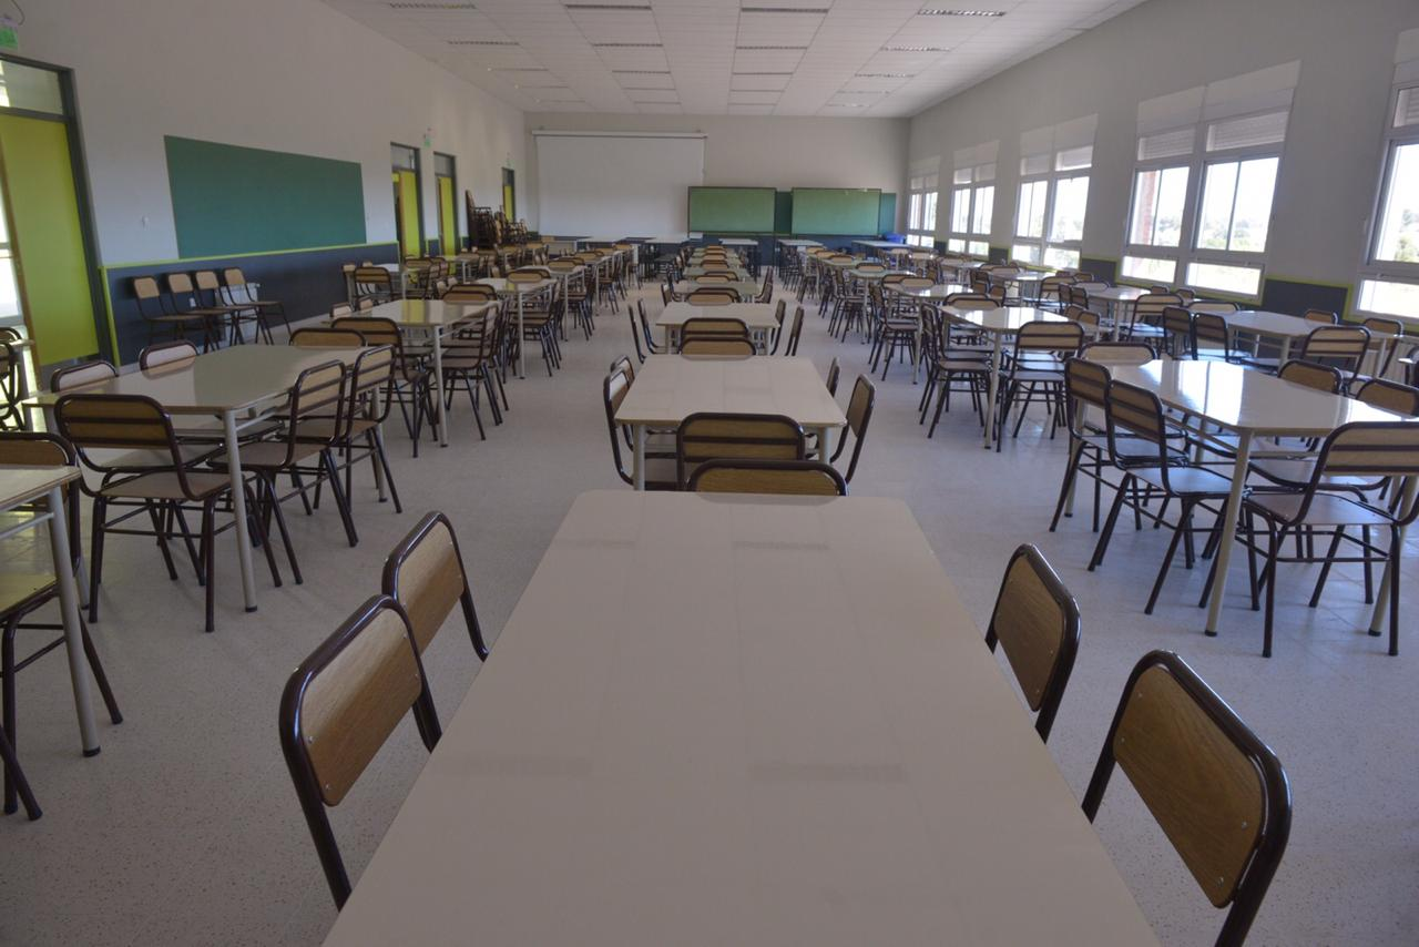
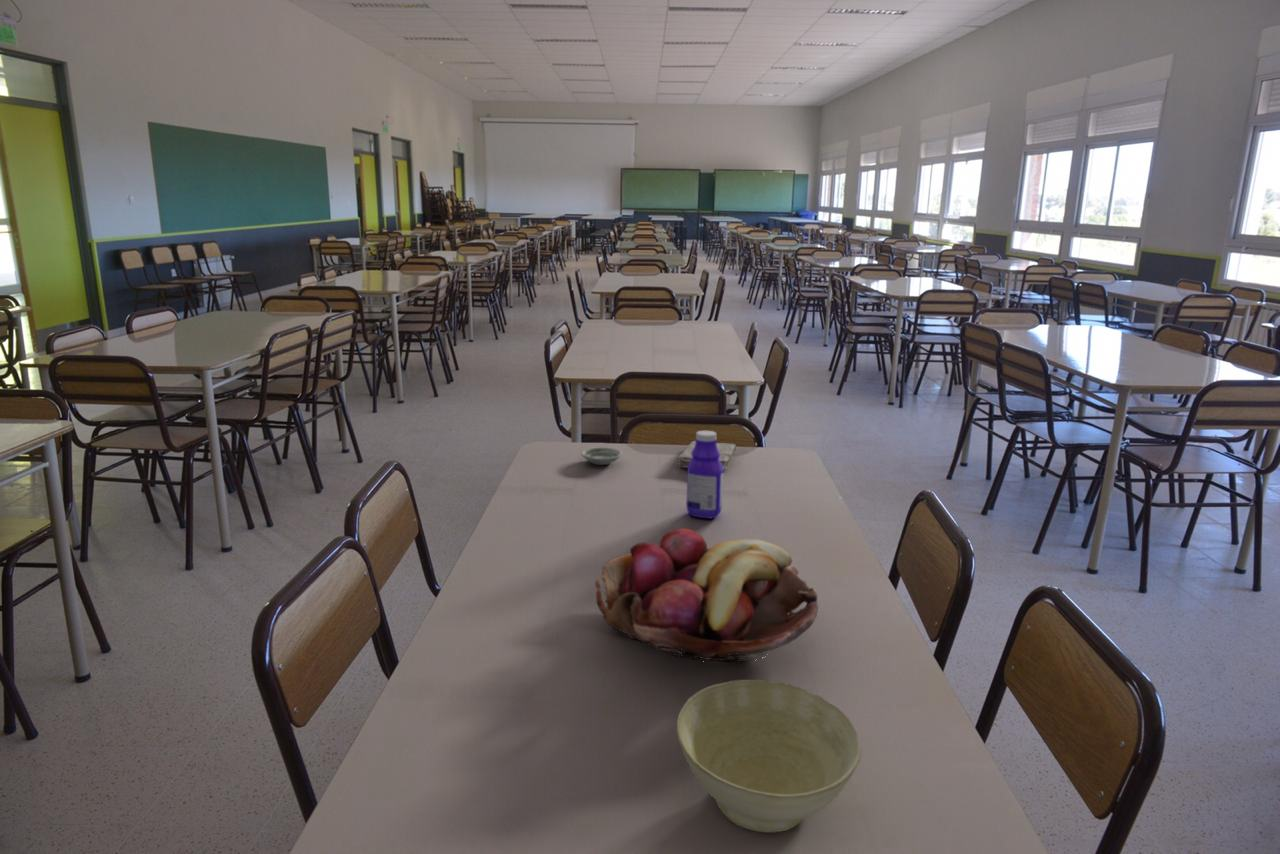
+ bowl (764, 765)
+ fruit basket (706, 588)
+ saucer (601, 457)
+ washcloth (717, 448)
+ bottle (705, 474)
